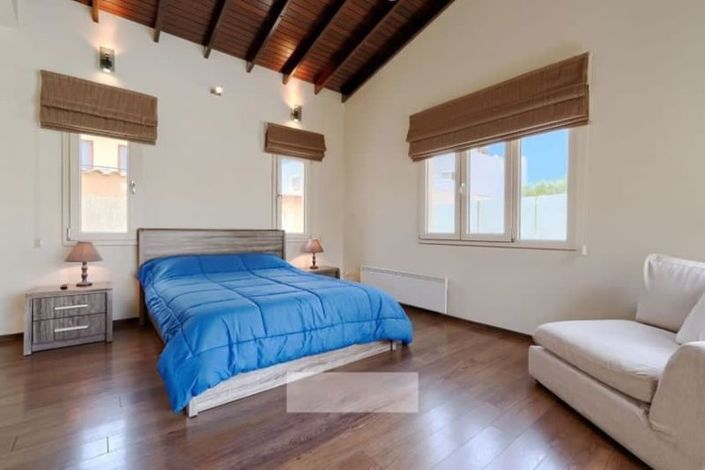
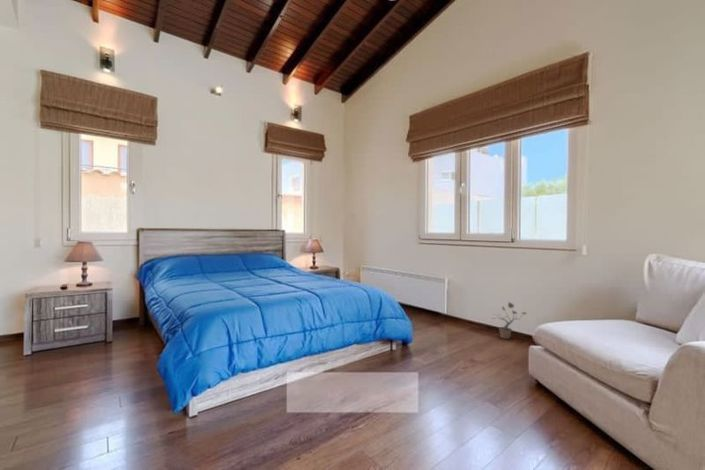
+ potted plant (507, 321)
